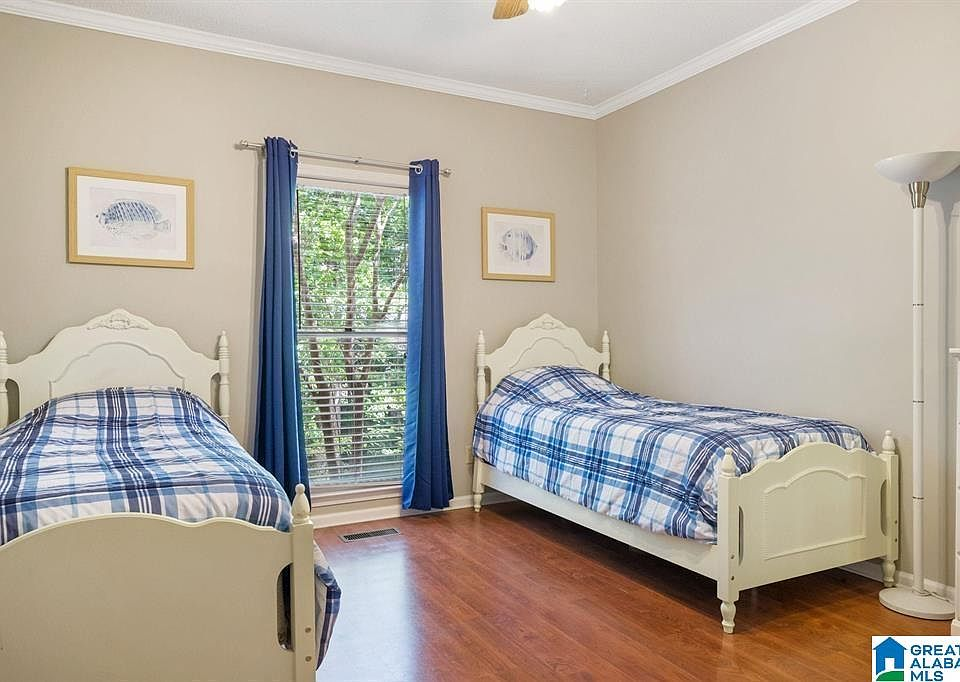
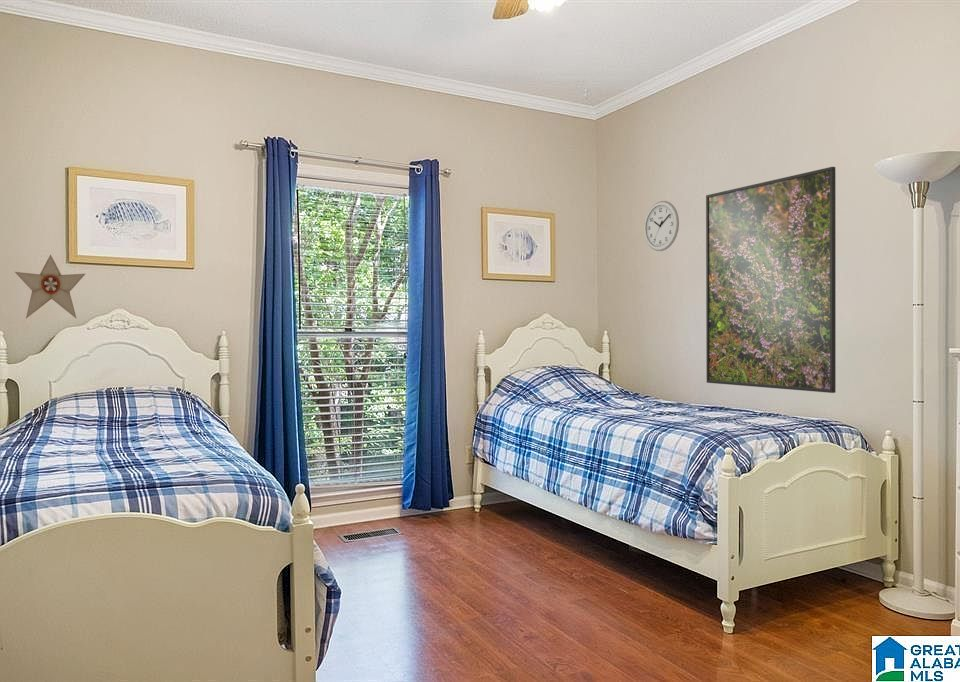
+ wall clock (660, 226)
+ decorative star (51, 286)
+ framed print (764, 285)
